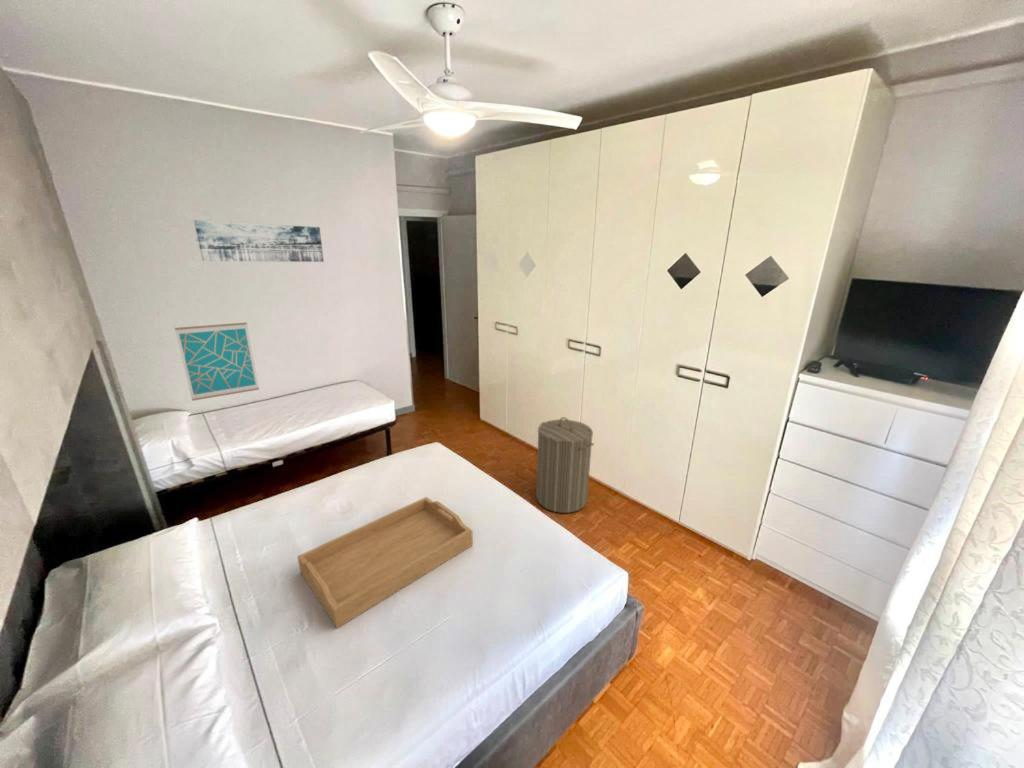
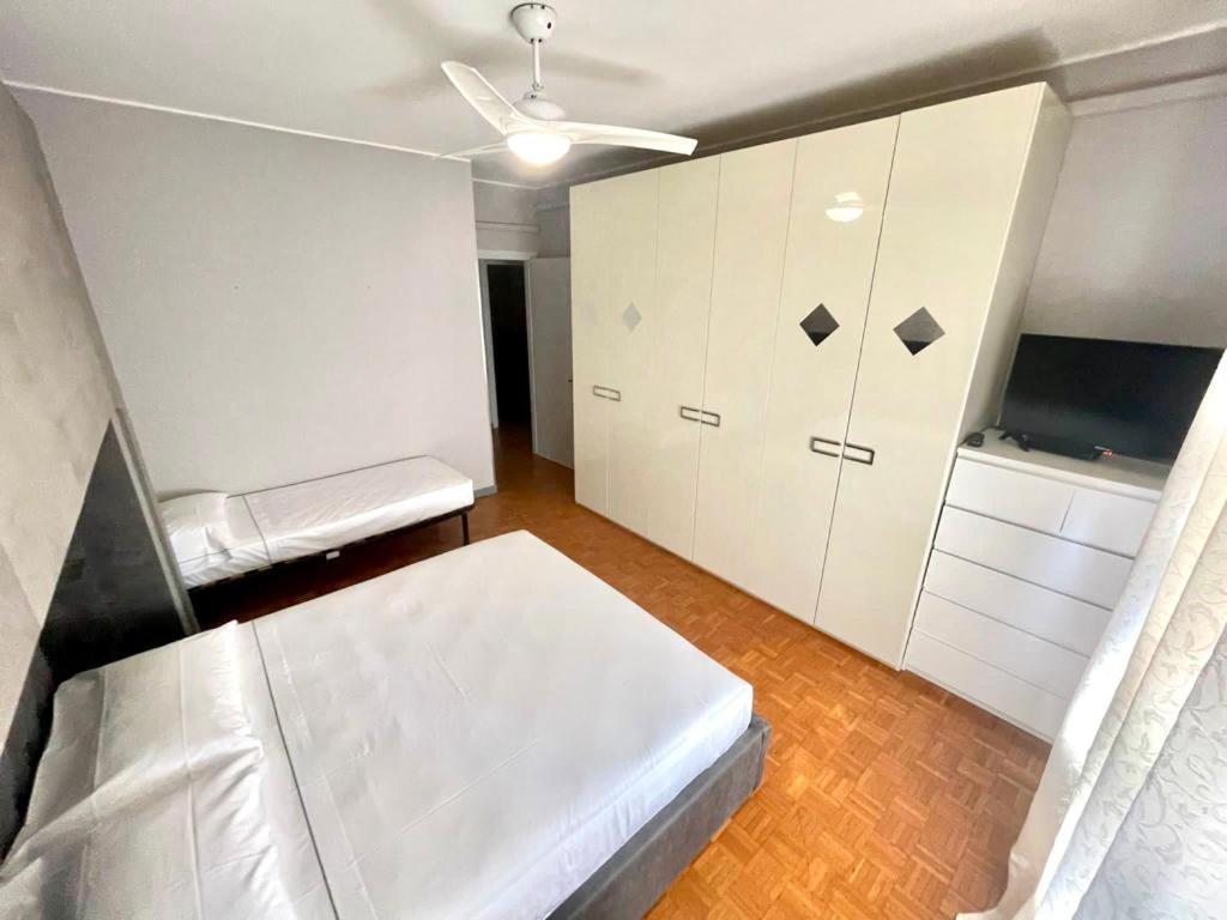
- serving tray (389, 547)
- wall art (219, 360)
- wall art (264, 242)
- laundry hamper (563, 459)
